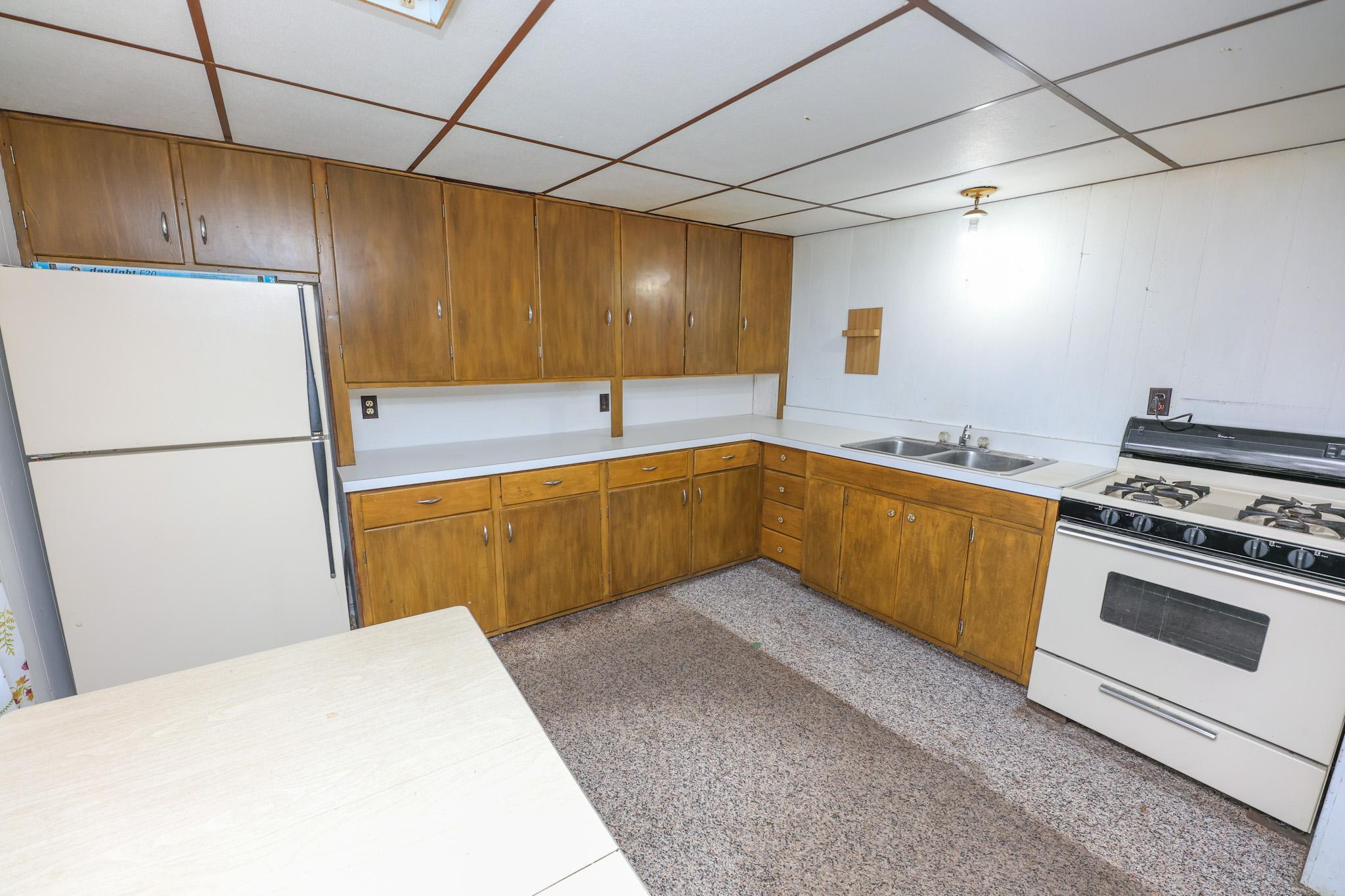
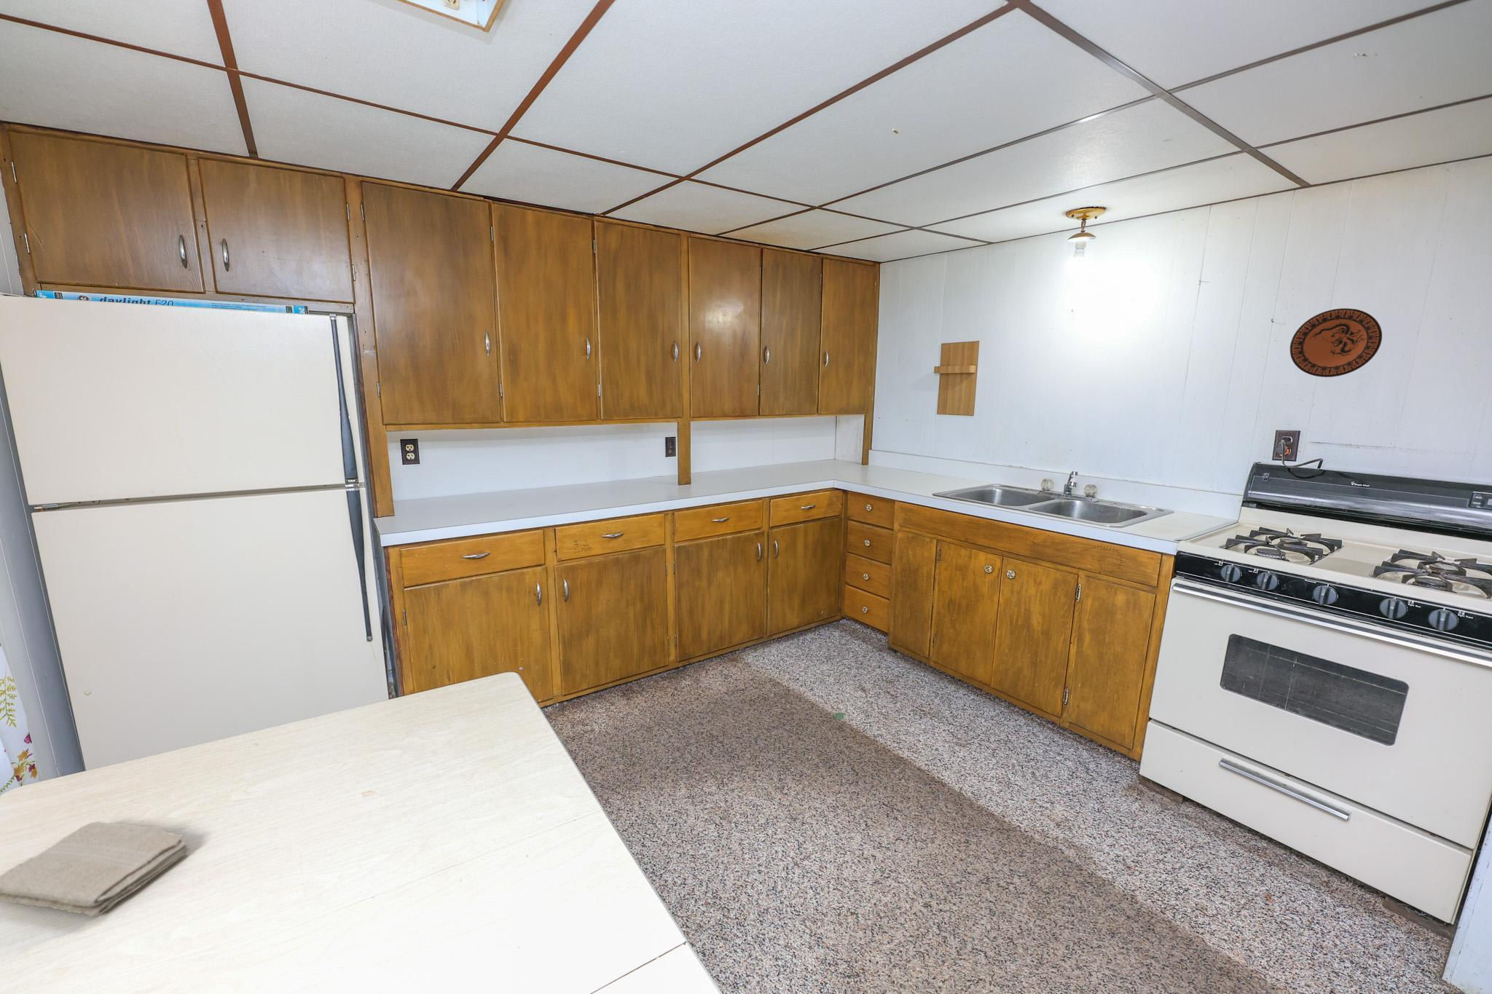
+ washcloth (92, 864)
+ decorative plate (1333, 343)
